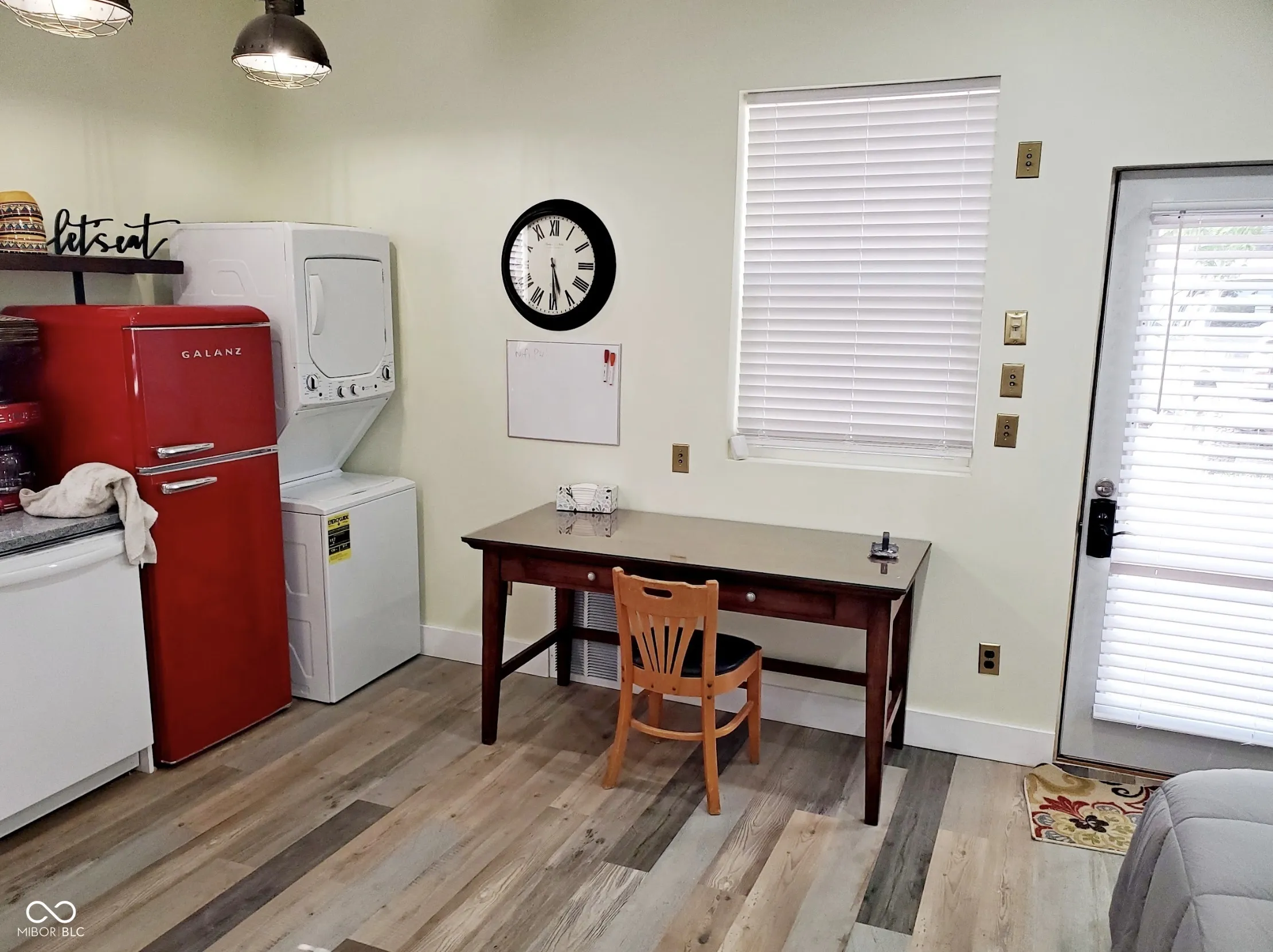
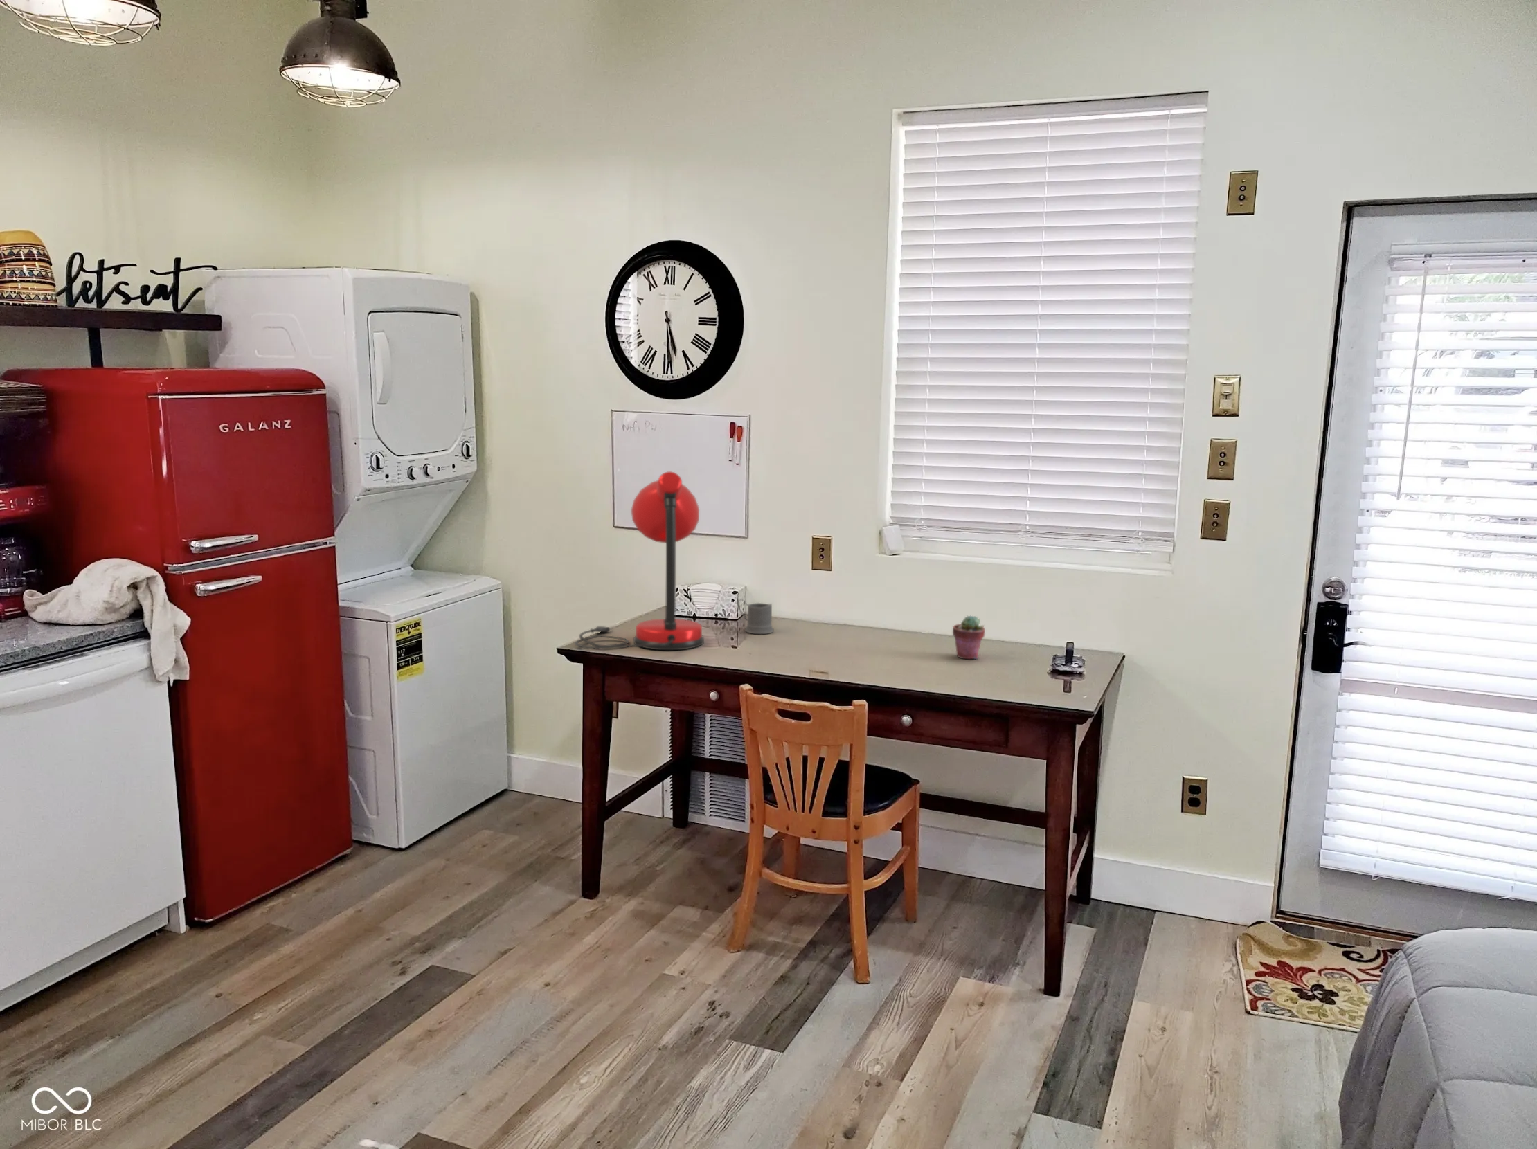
+ desk lamp (647, 537)
+ potted succulent (968, 635)
+ mug (753, 616)
